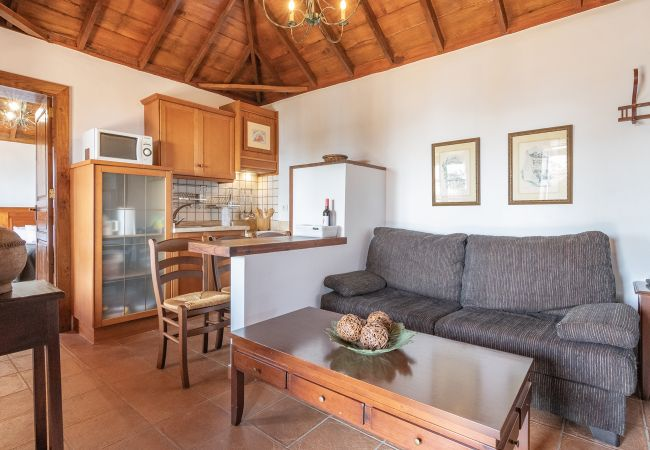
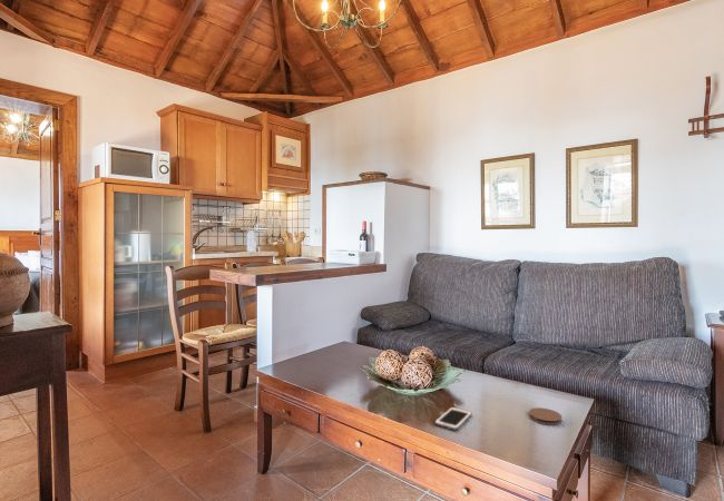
+ cell phone (453, 418)
+ coaster (545, 415)
